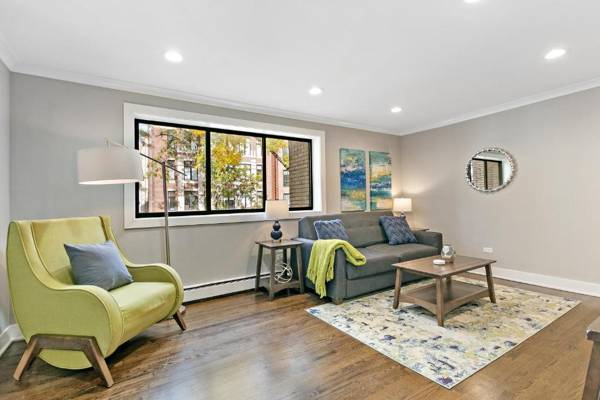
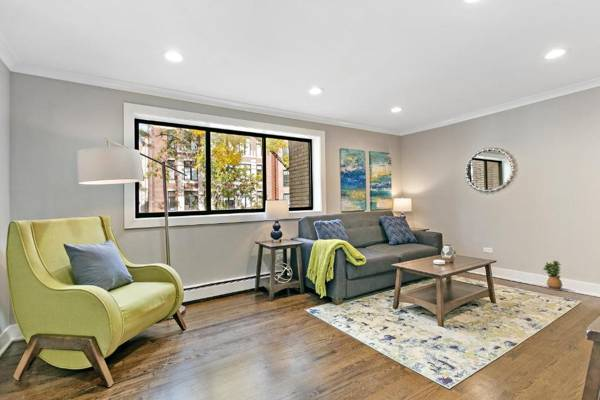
+ potted plant (553, 274)
